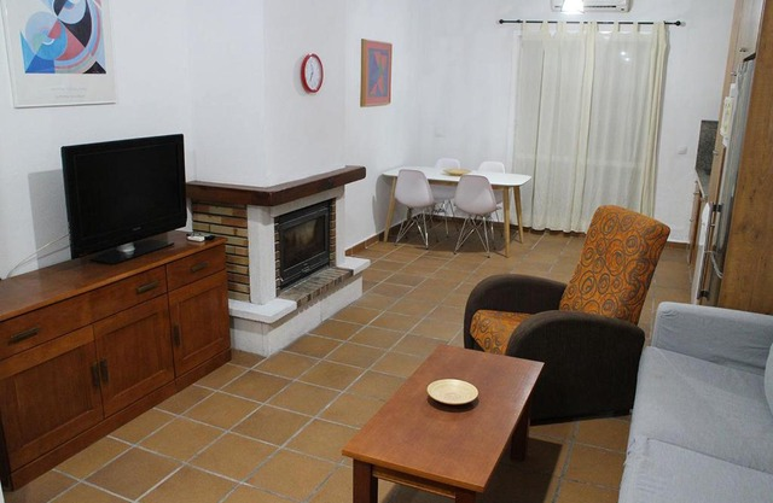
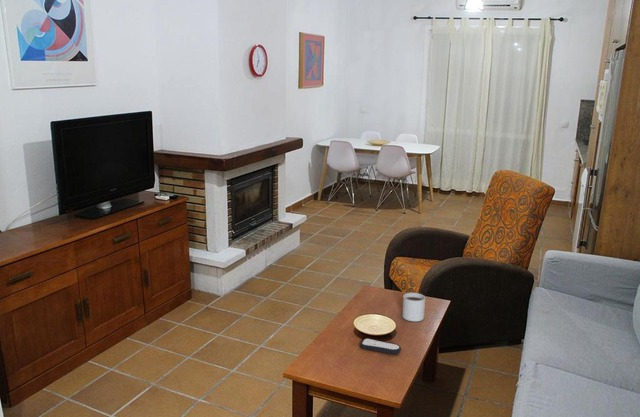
+ mug (414, 305)
+ remote control (380, 346)
